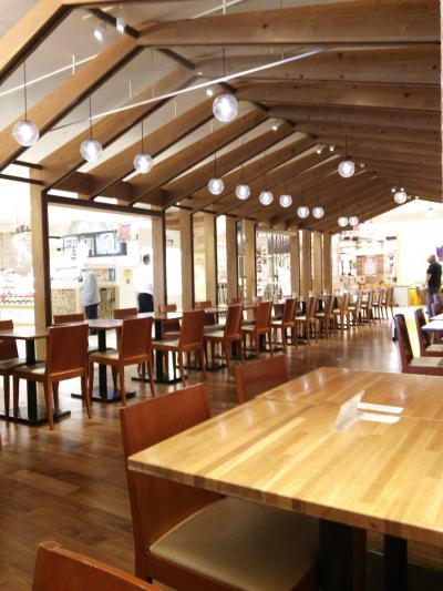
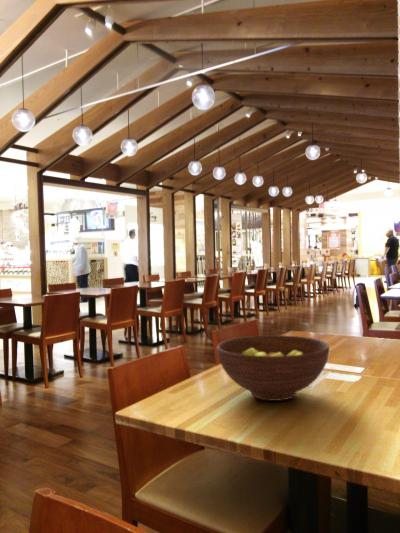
+ fruit bowl (272, 370)
